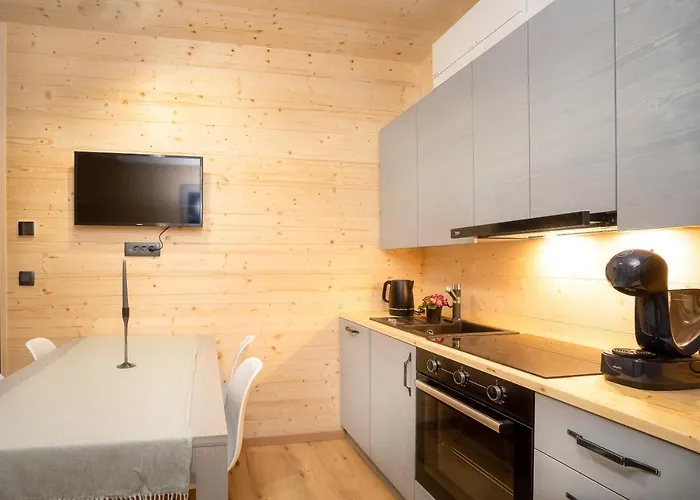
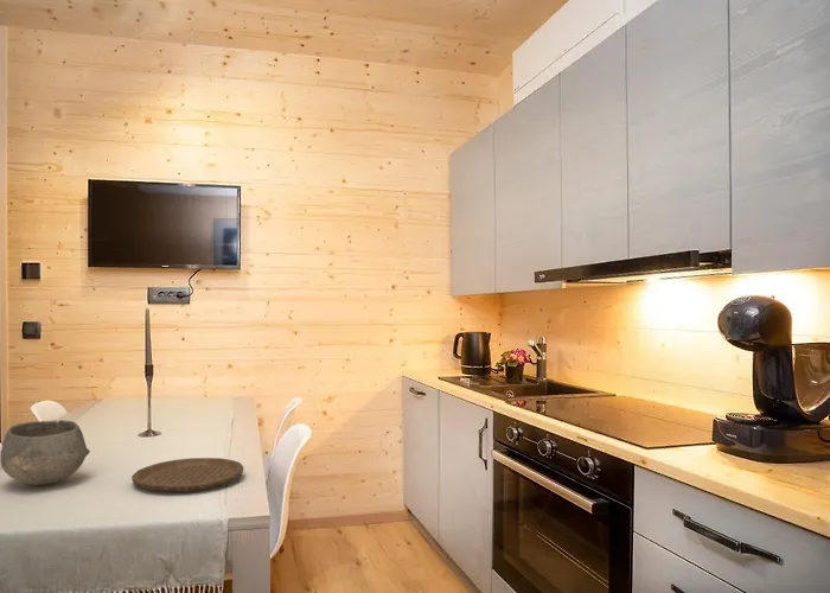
+ bowl (43, 453)
+ plate (189, 474)
